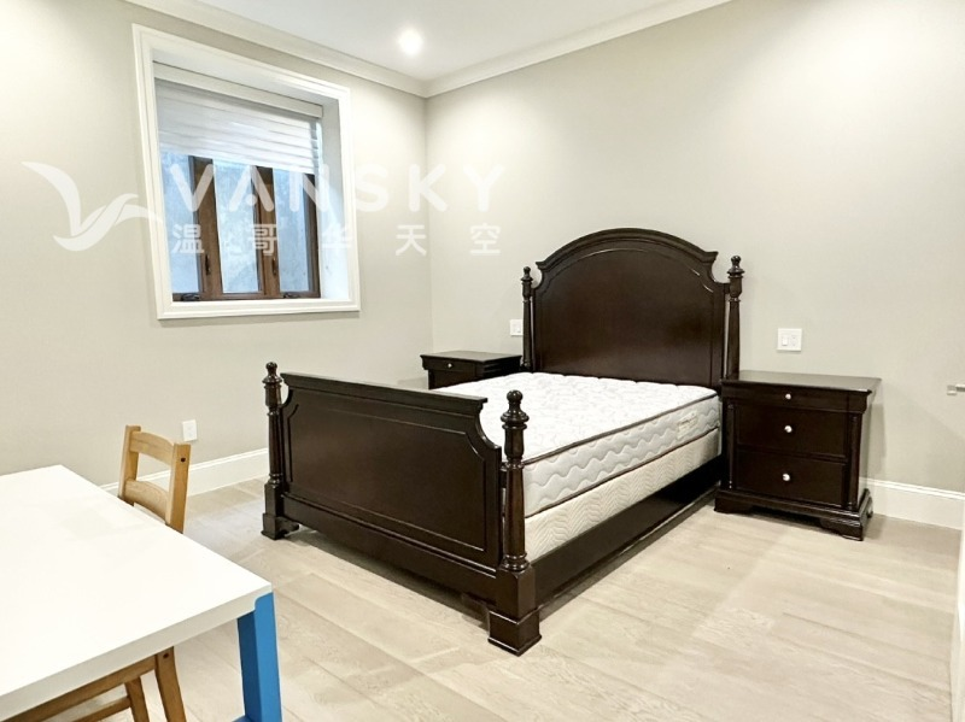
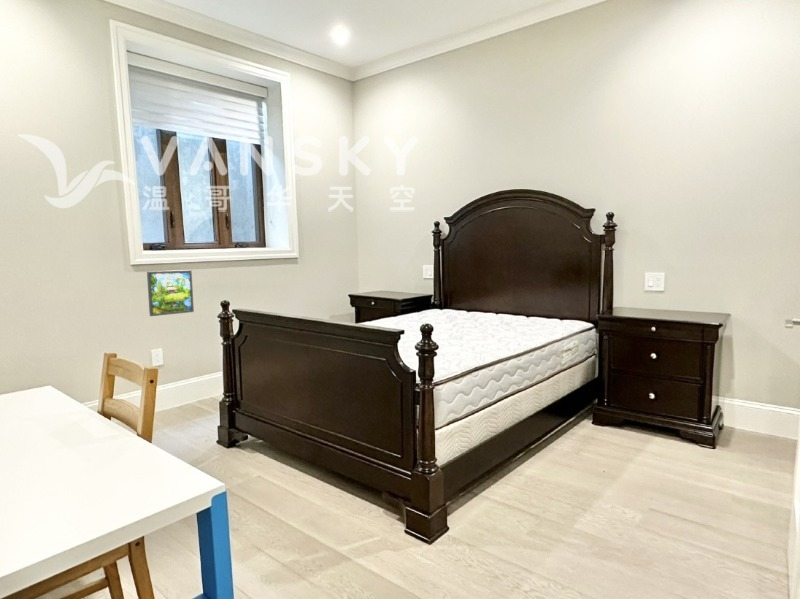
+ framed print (171, 292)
